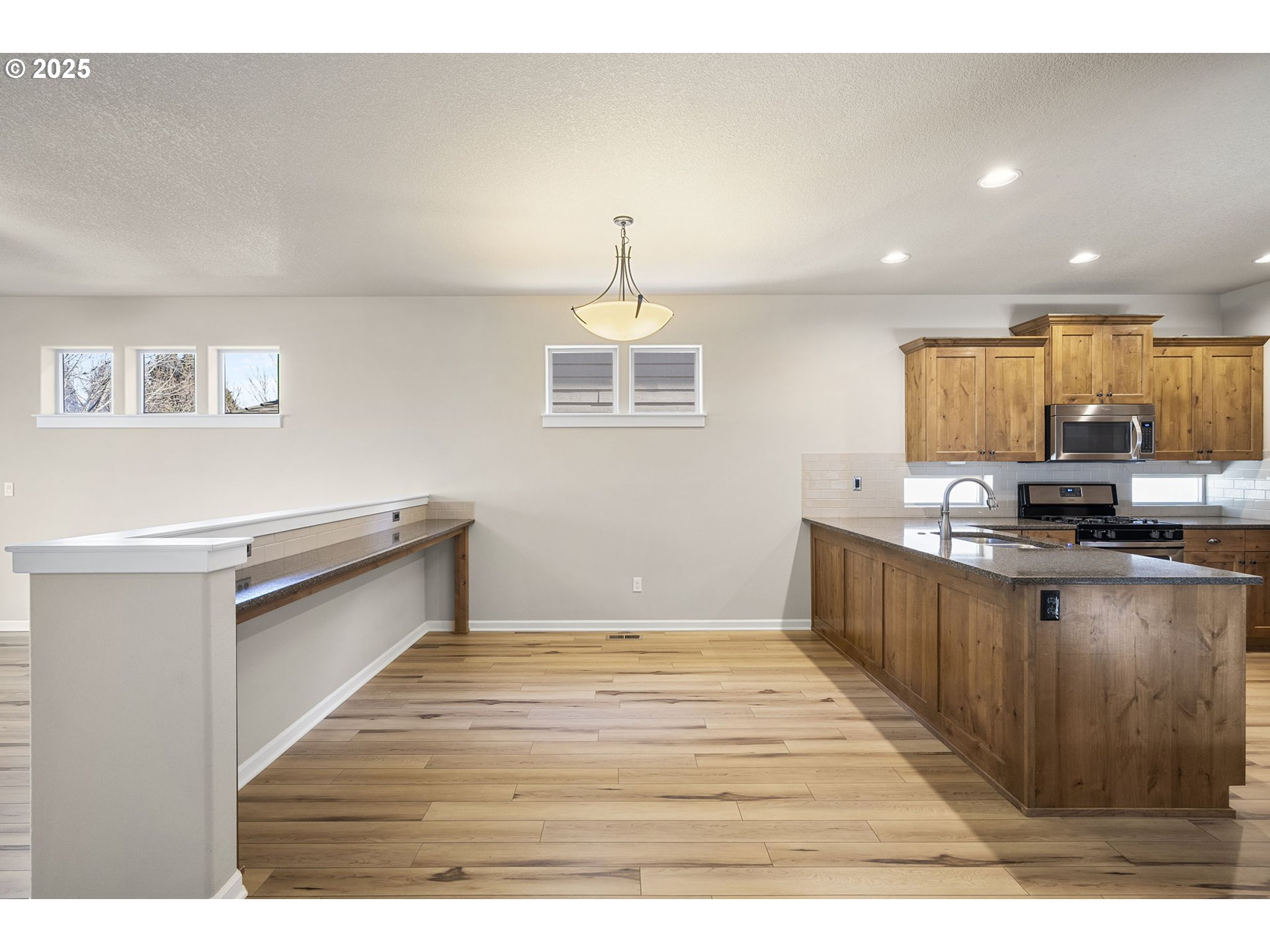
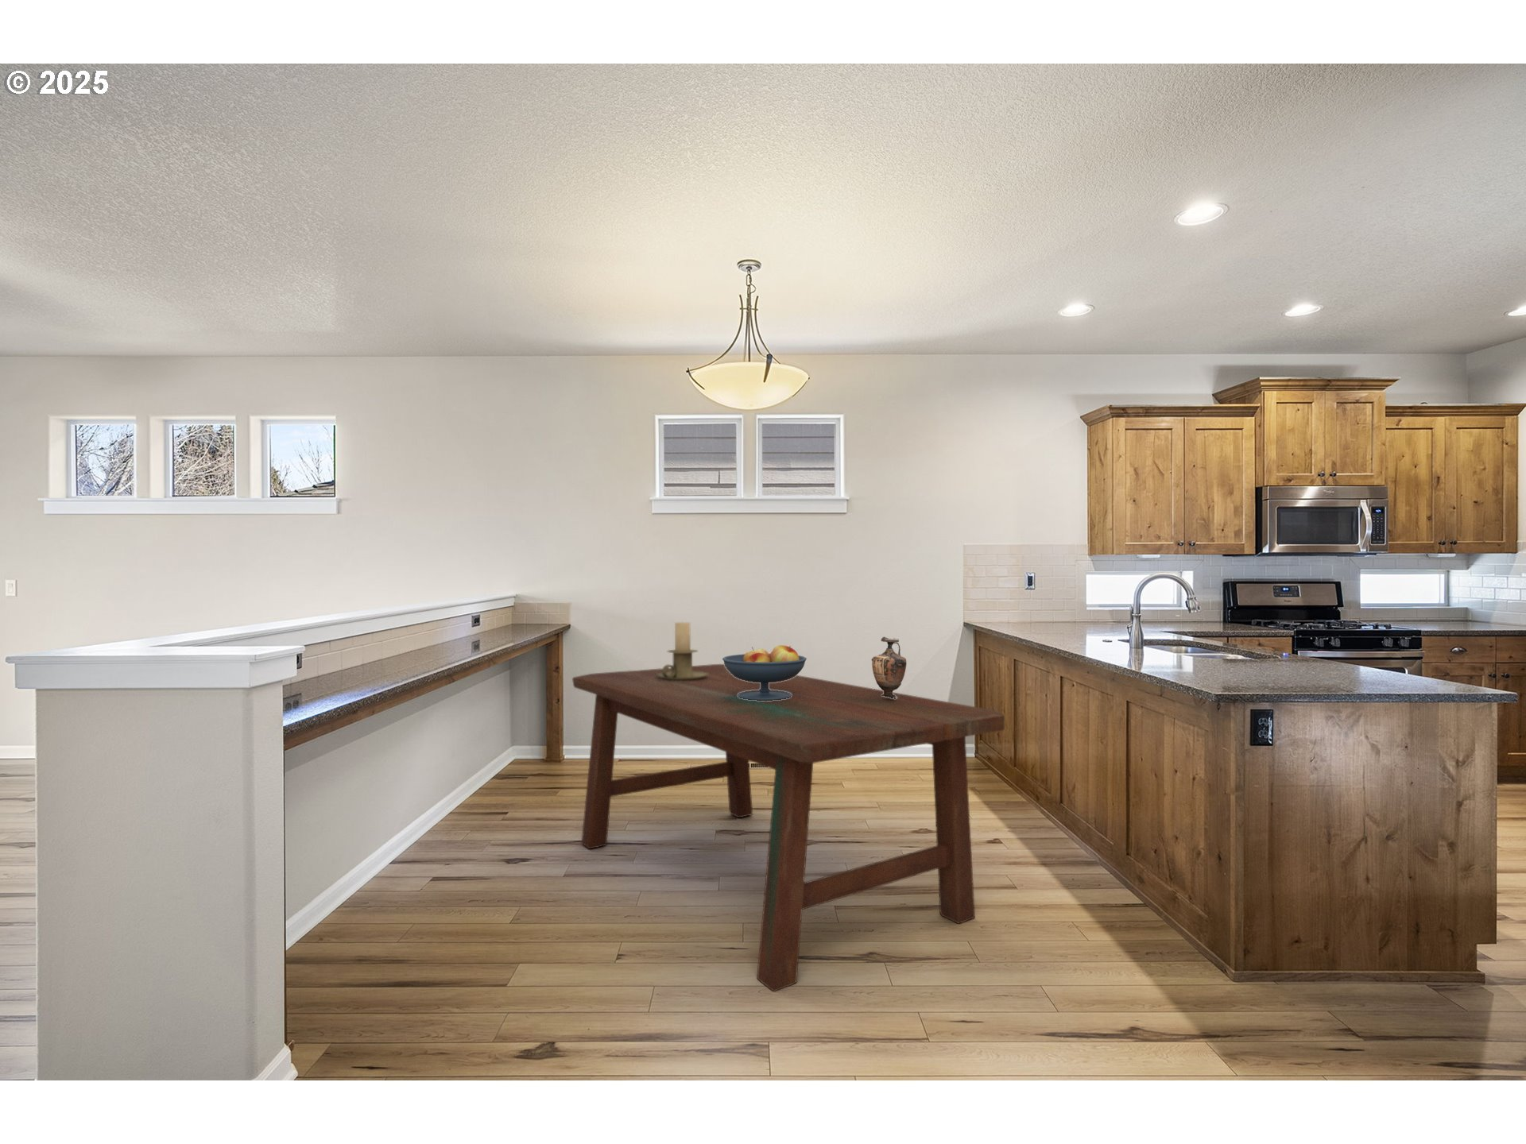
+ fruit bowl (764, 669)
+ dining table (750, 786)
+ candle holder (682, 649)
+ vase (888, 665)
